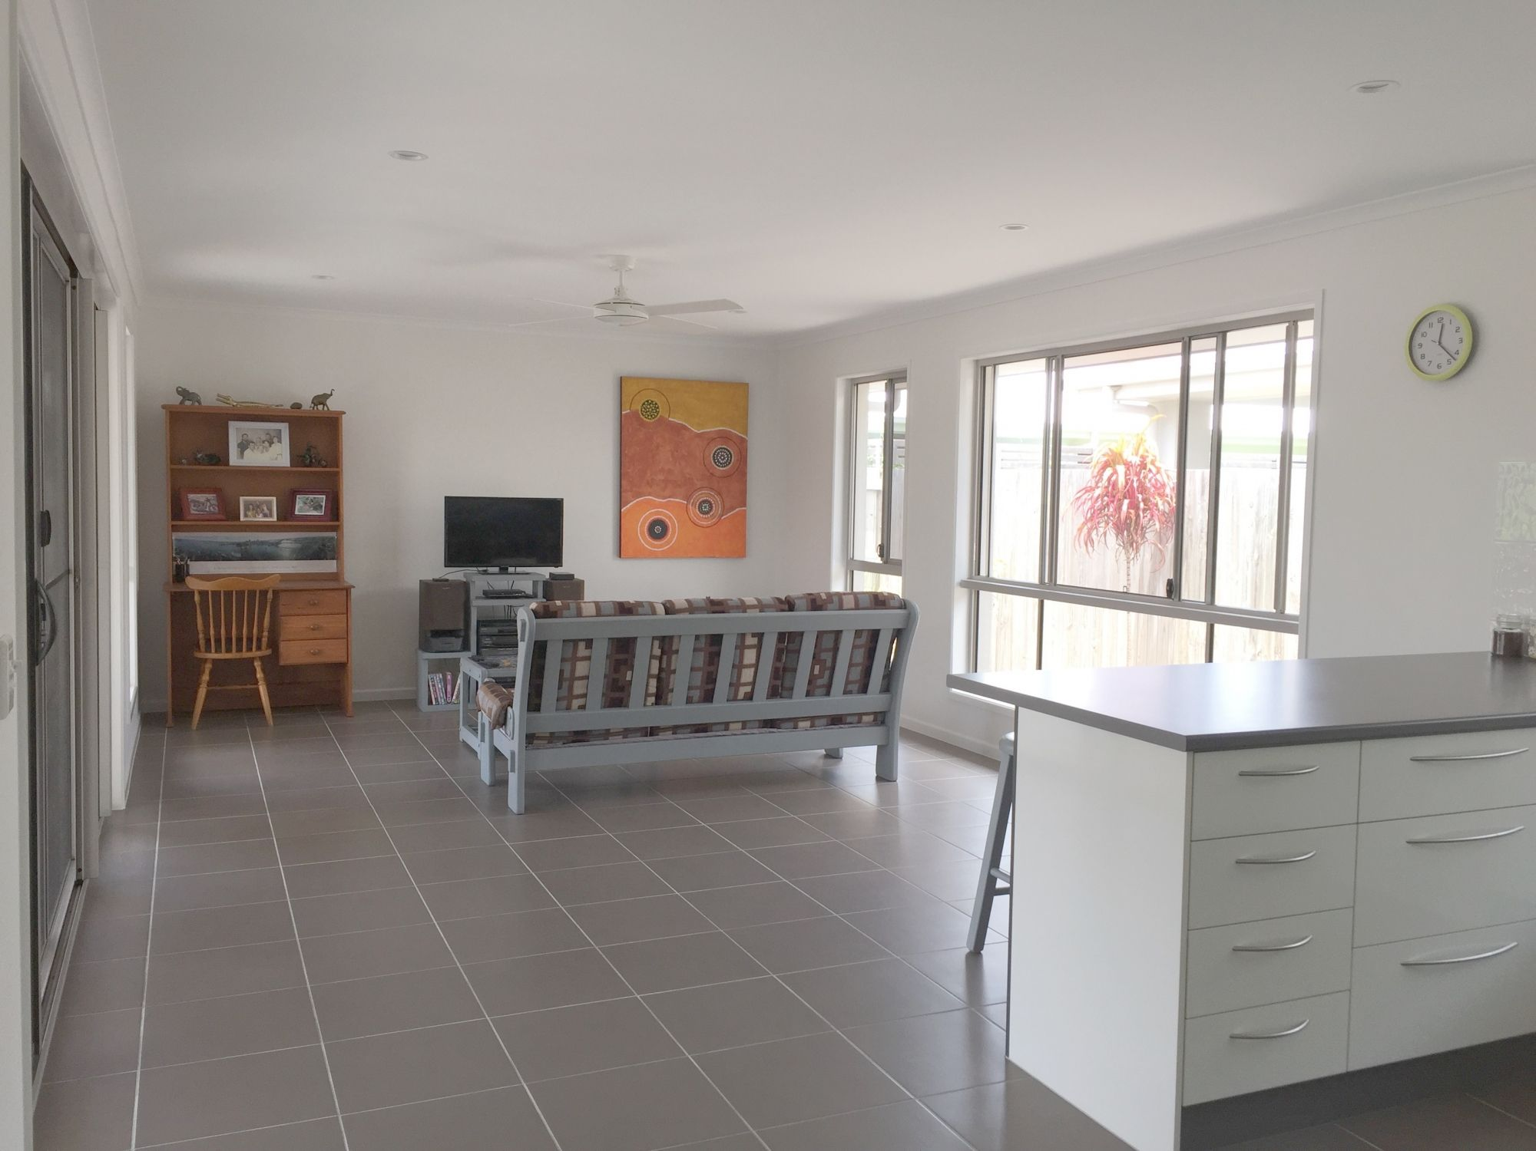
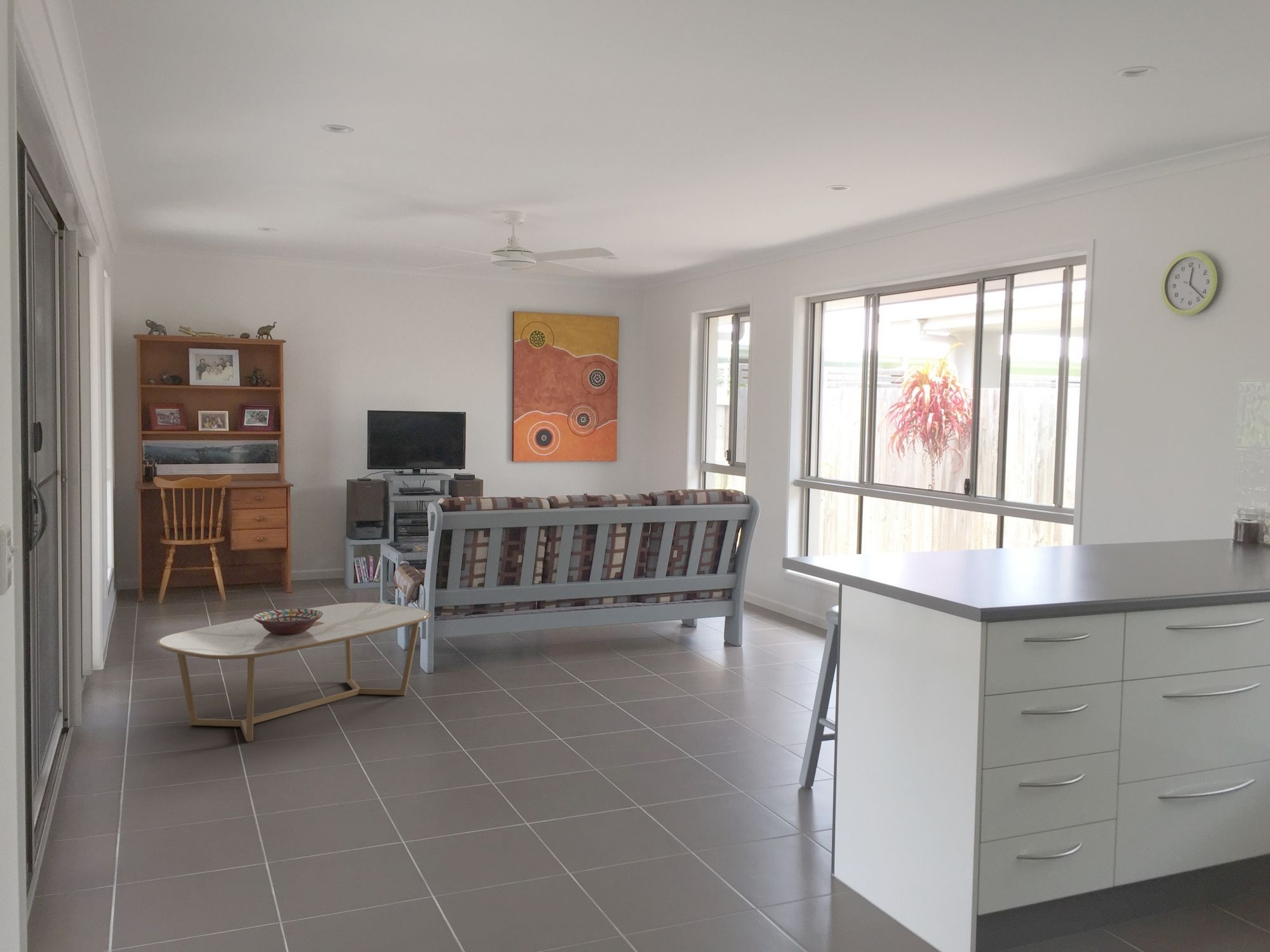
+ decorative bowl (288, 623)
+ coffee table (299, 649)
